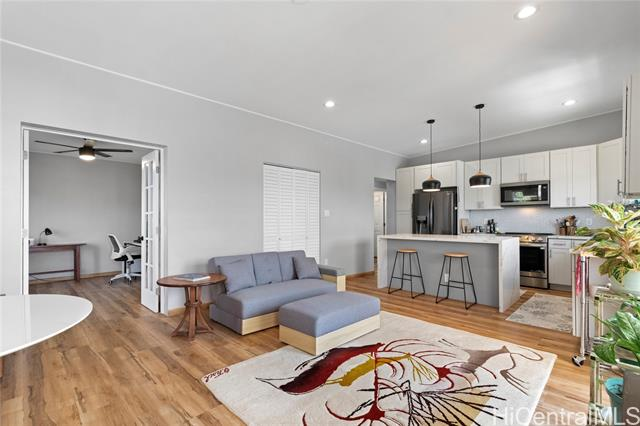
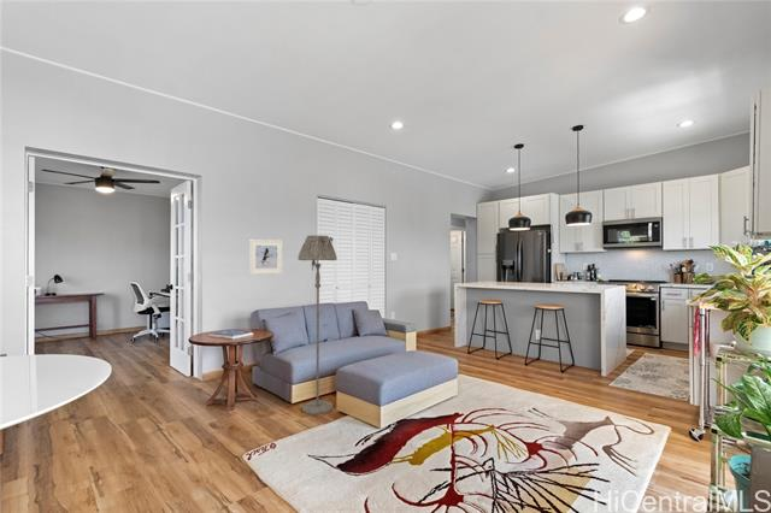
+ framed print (266, 256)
+ floor lamp (317, 322)
